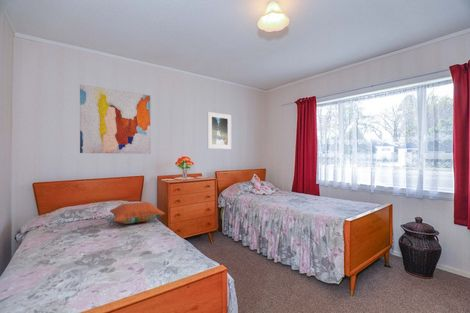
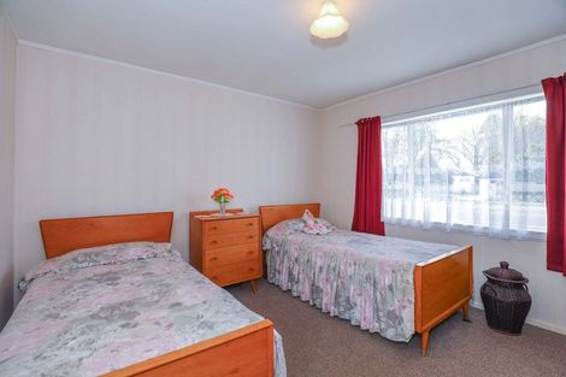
- pillow (136, 212)
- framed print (219, 131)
- wall art (118, 122)
